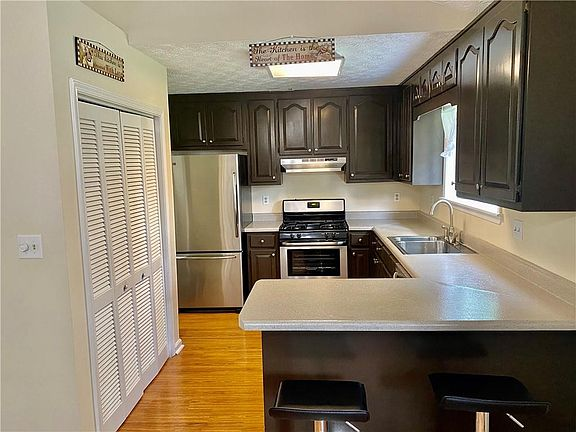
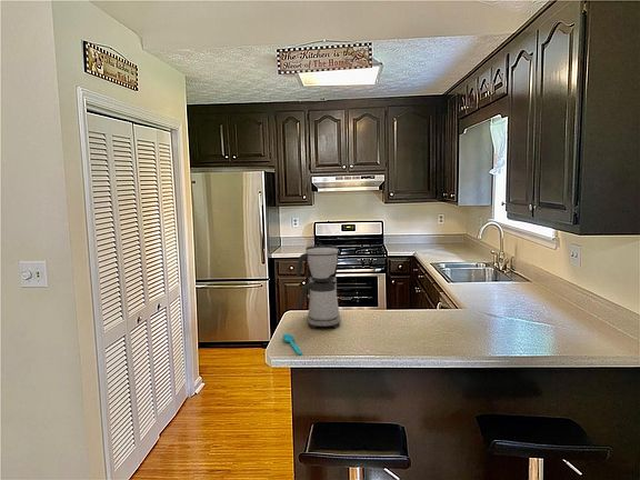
+ coffee maker (318, 283)
+ spoon (292, 343)
